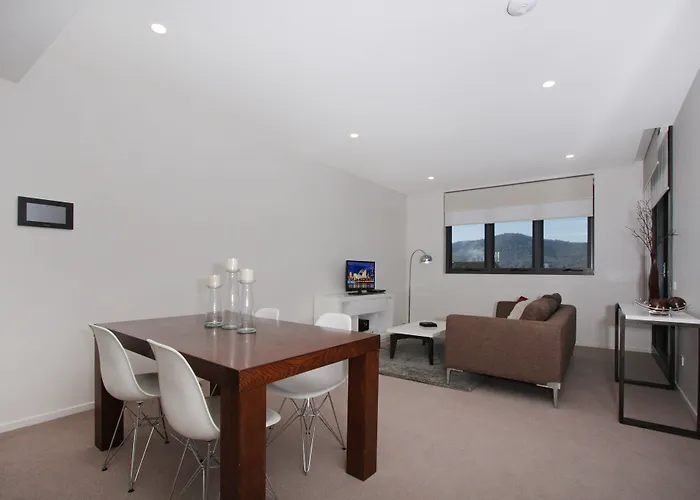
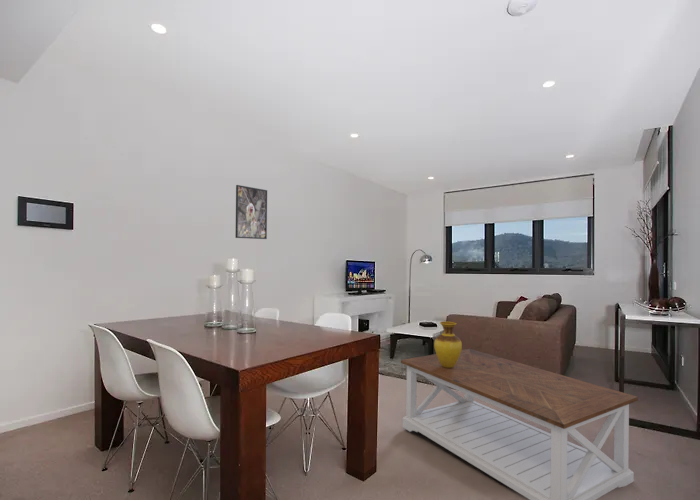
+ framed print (252, 213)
+ coffee table (502, 413)
+ vase (448, 344)
